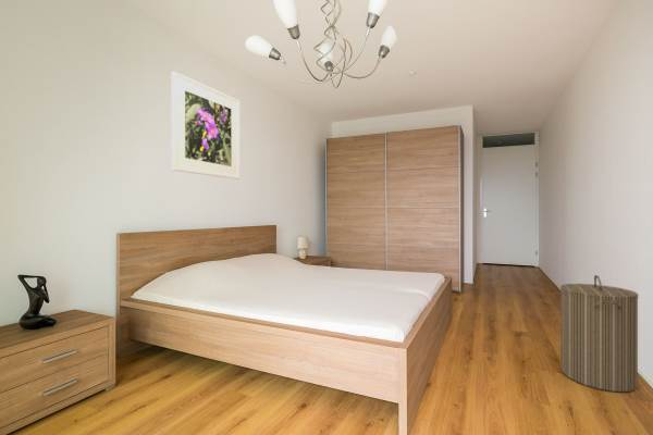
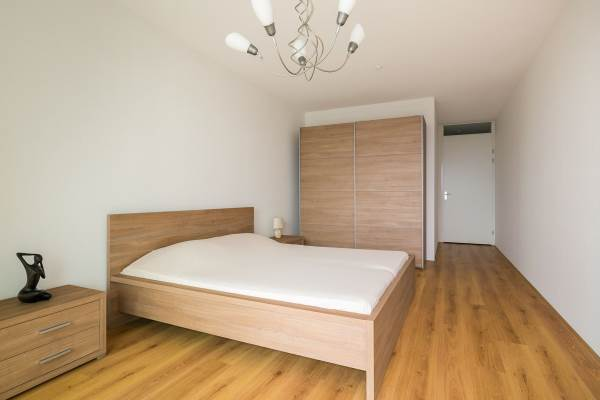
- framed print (209, 130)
- laundry hamper (596, 326)
